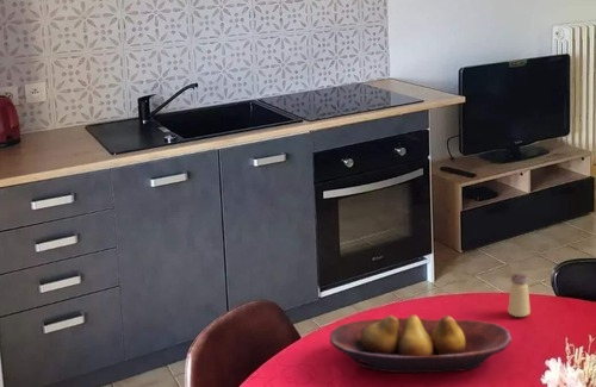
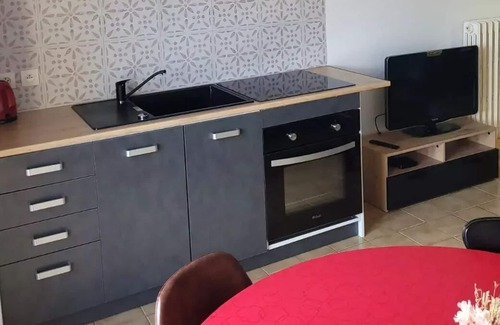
- saltshaker (519, 294)
- fruit bowl (420, 338)
